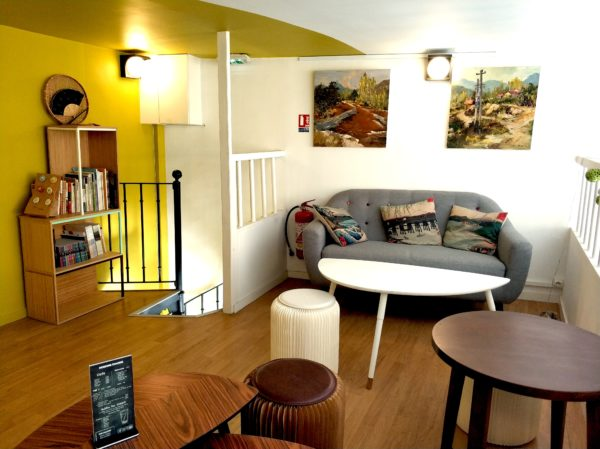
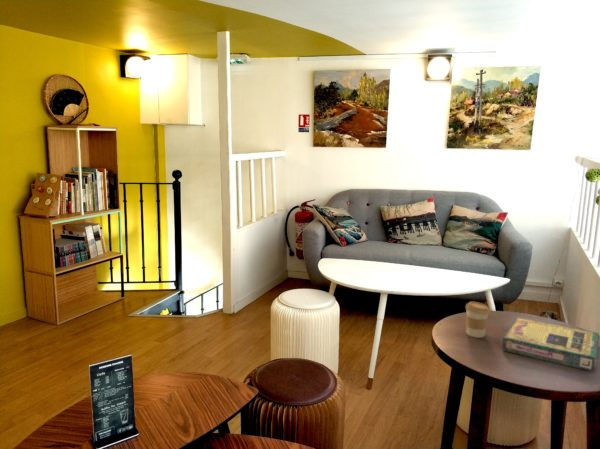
+ video game box (551, 341)
+ coffee cup (476, 319)
